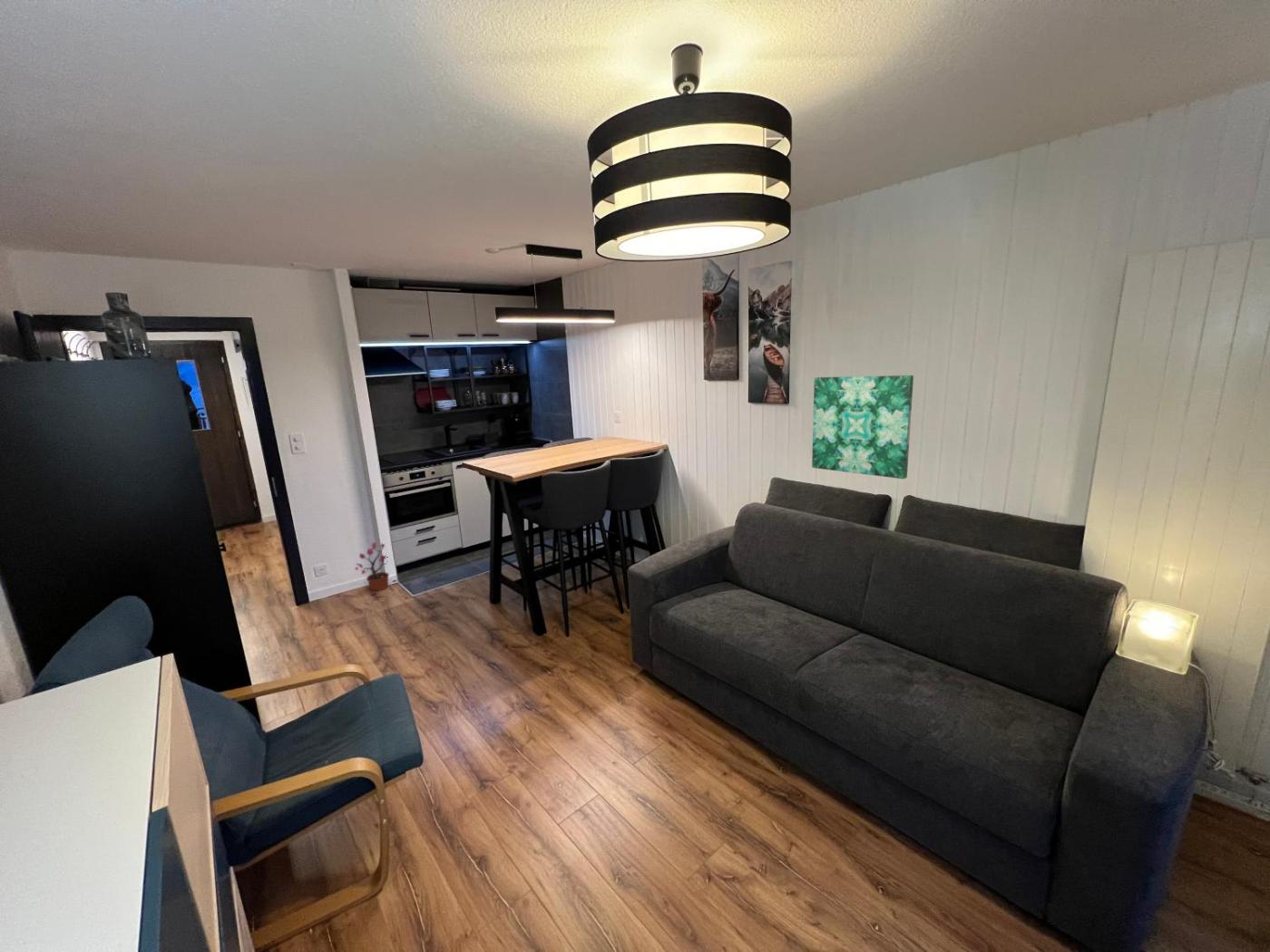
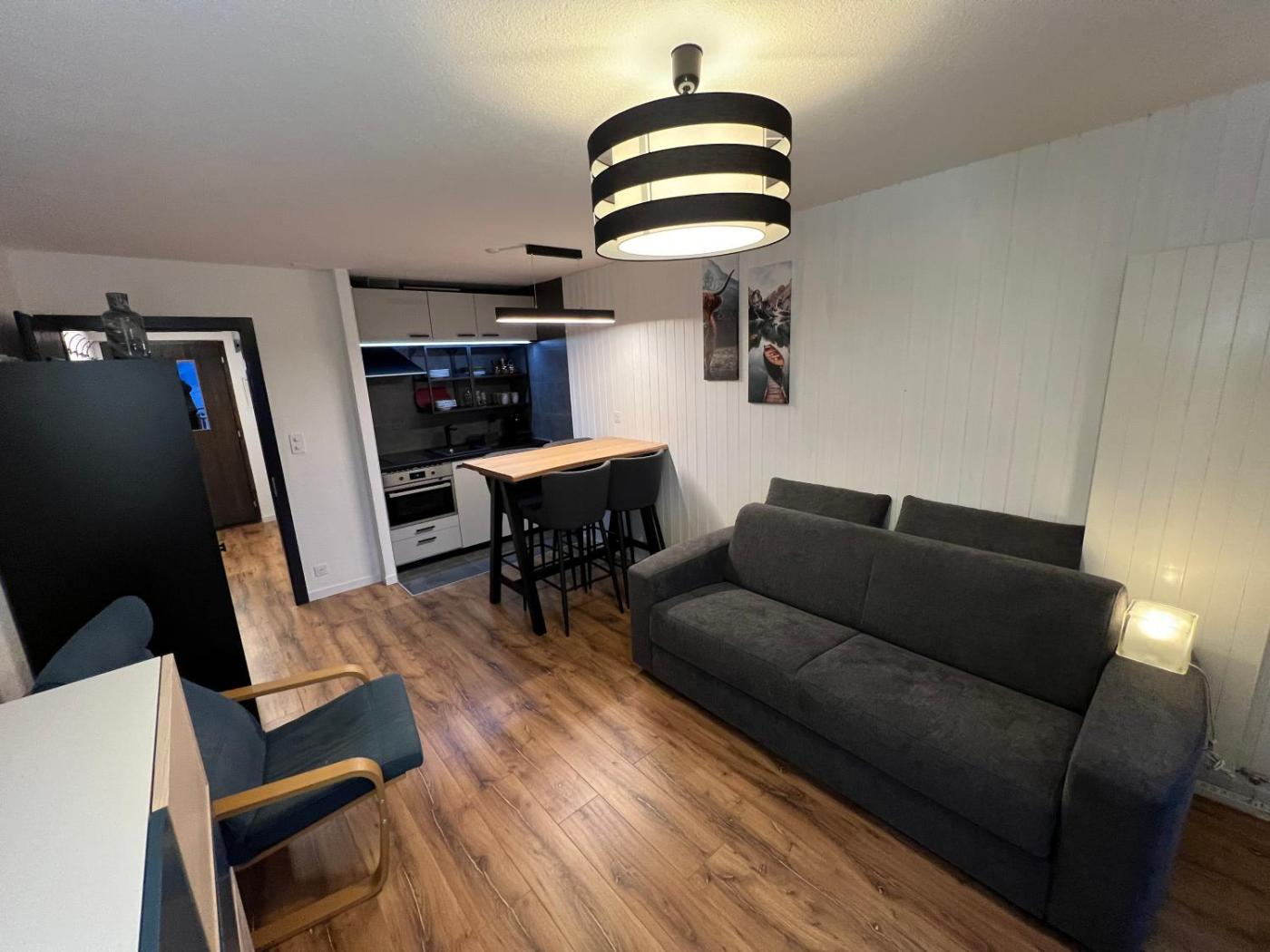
- wall art (858, 425)
- potted plant (377, 568)
